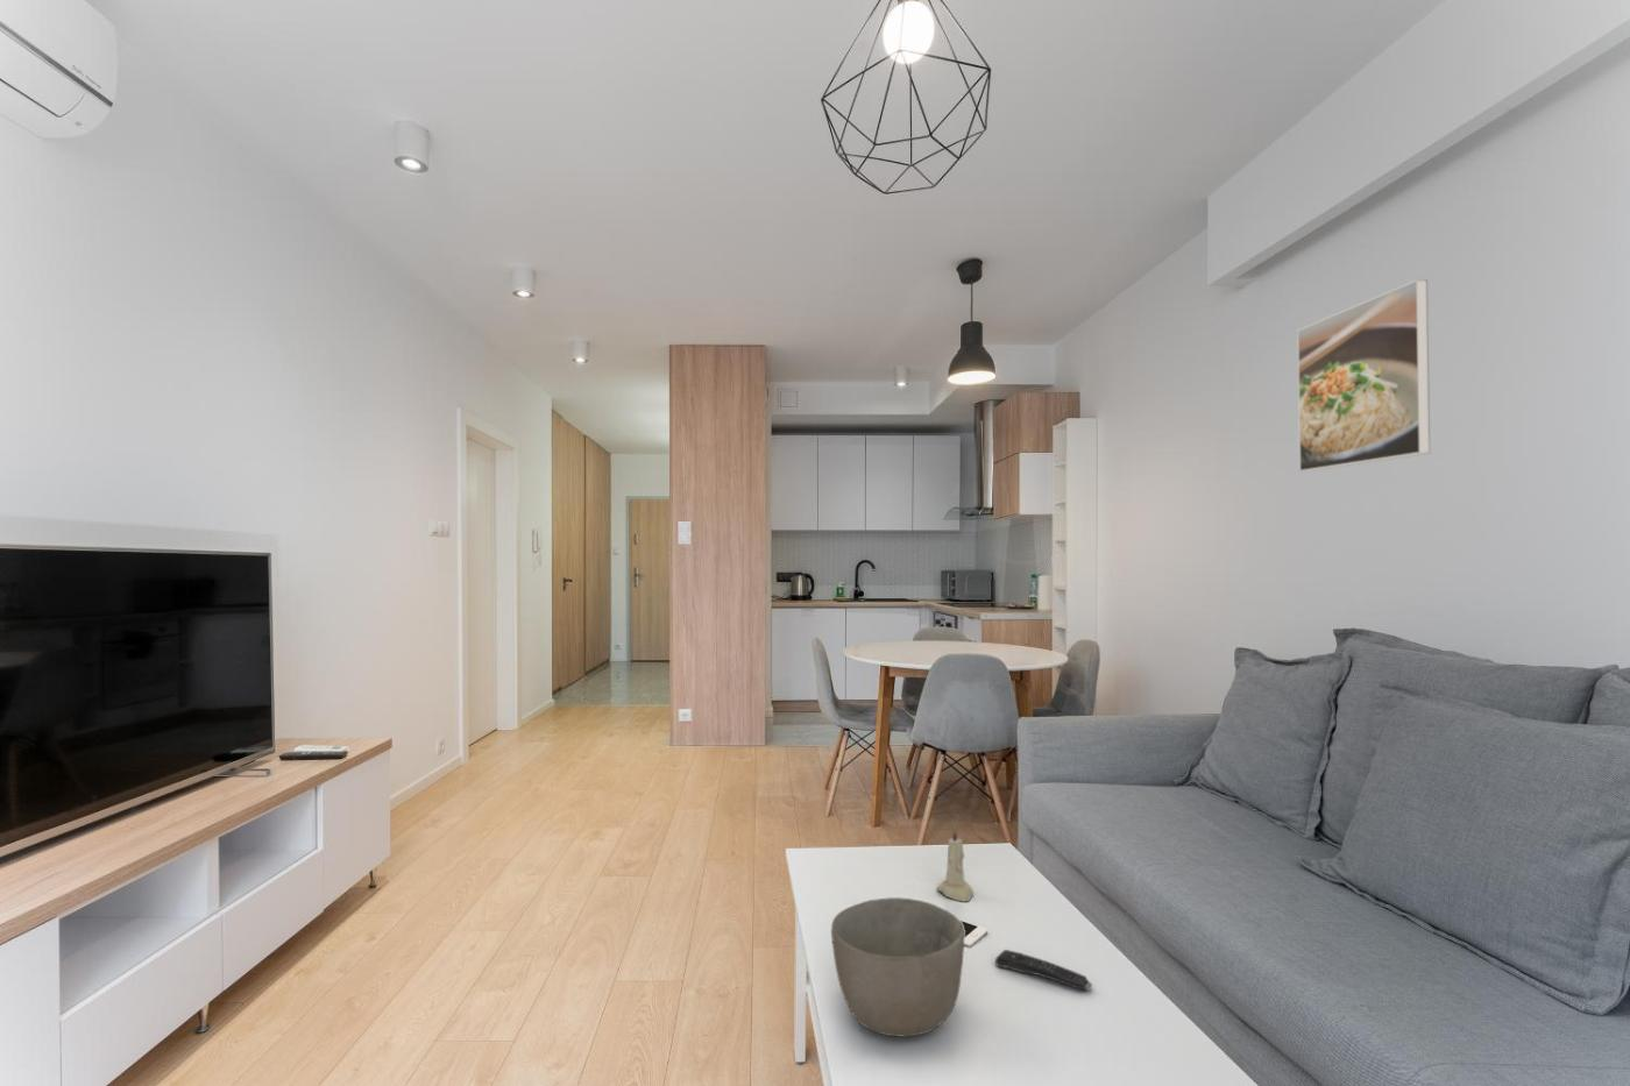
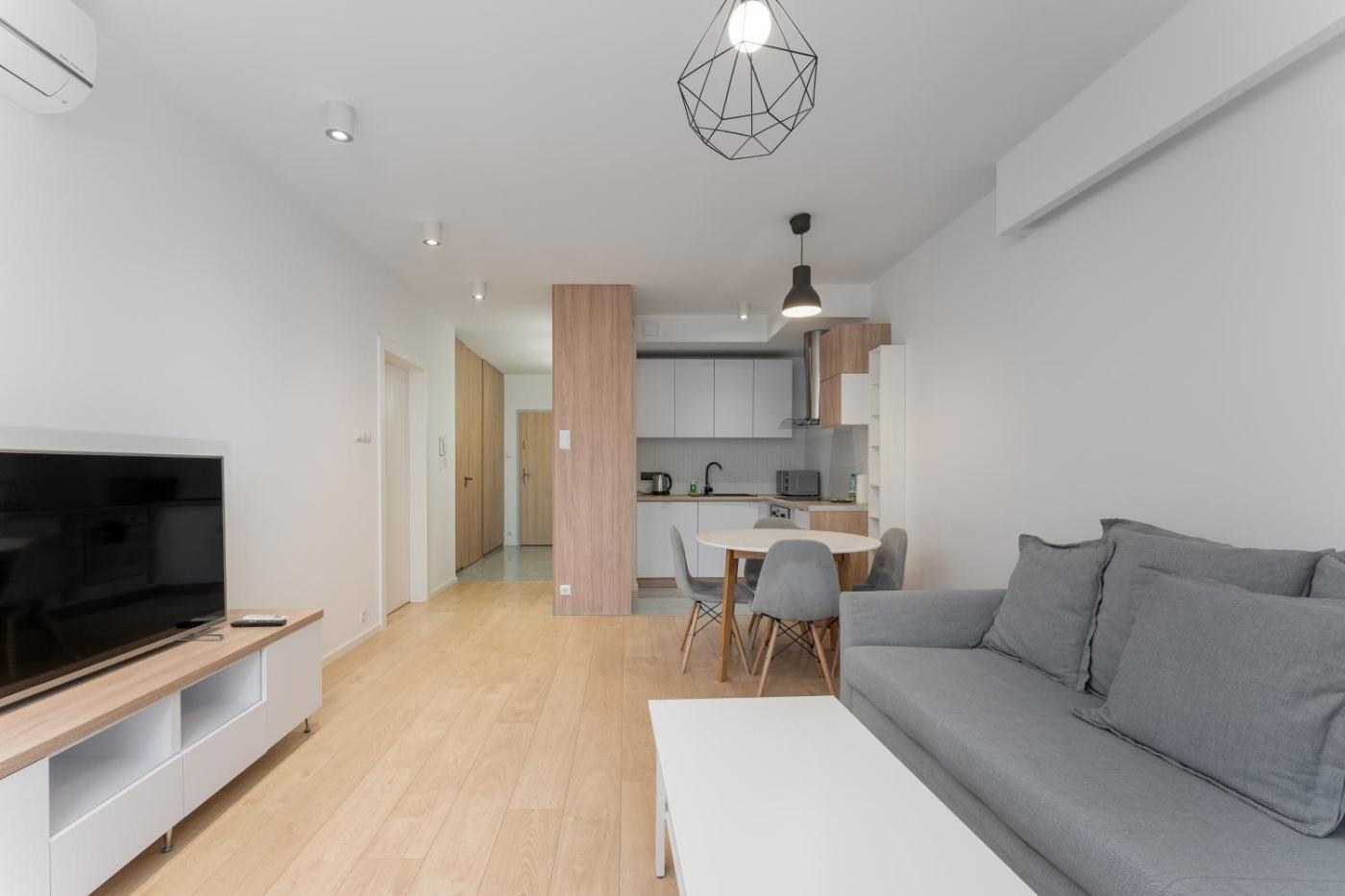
- bowl (898, 970)
- cell phone (960, 920)
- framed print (1356, 384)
- candle (956, 859)
- remote control (1043, 970)
